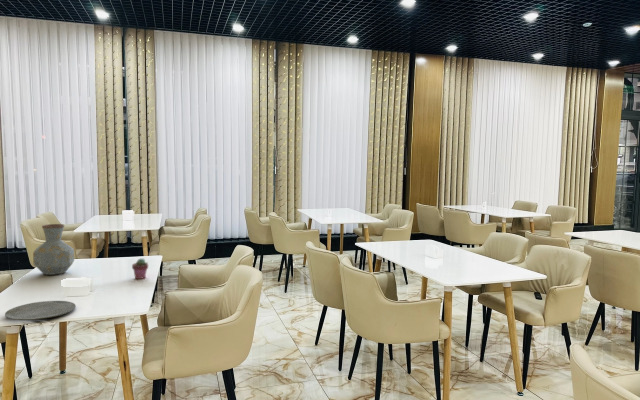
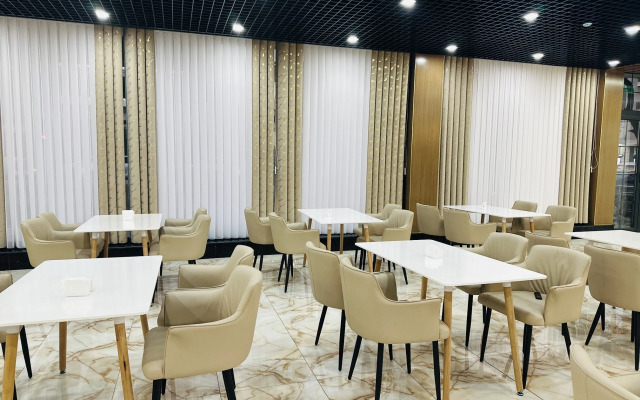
- vase (53, 249)
- plate (41, 310)
- potted succulent (140, 268)
